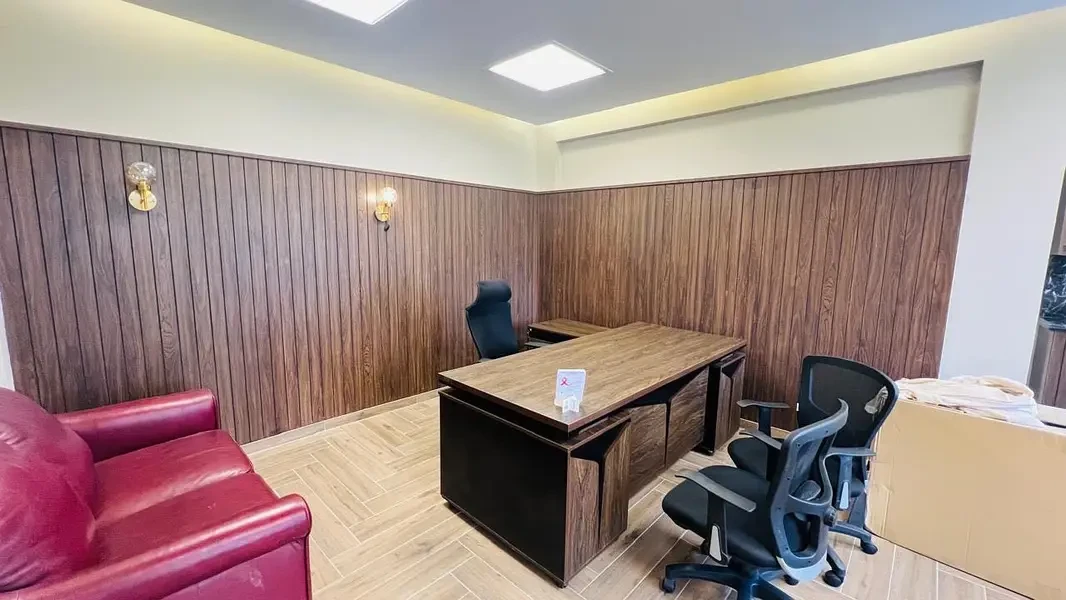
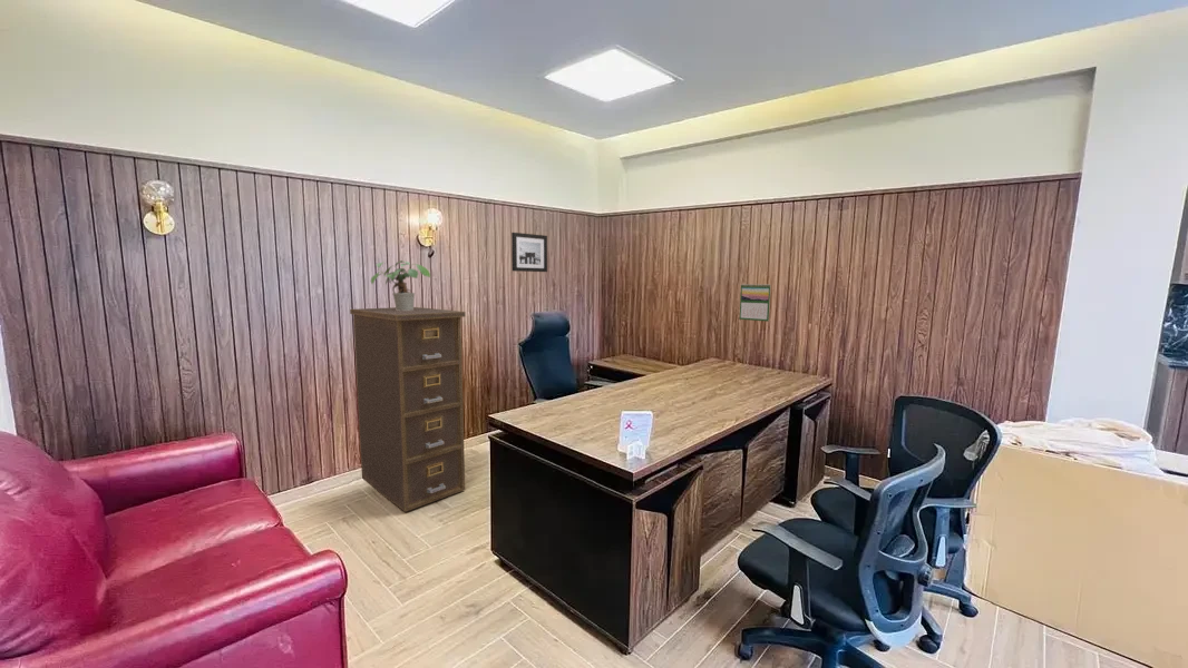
+ calendar (754, 302)
+ filing cabinet (409, 399)
+ wall art (529, 253)
+ potted plant (397, 285)
